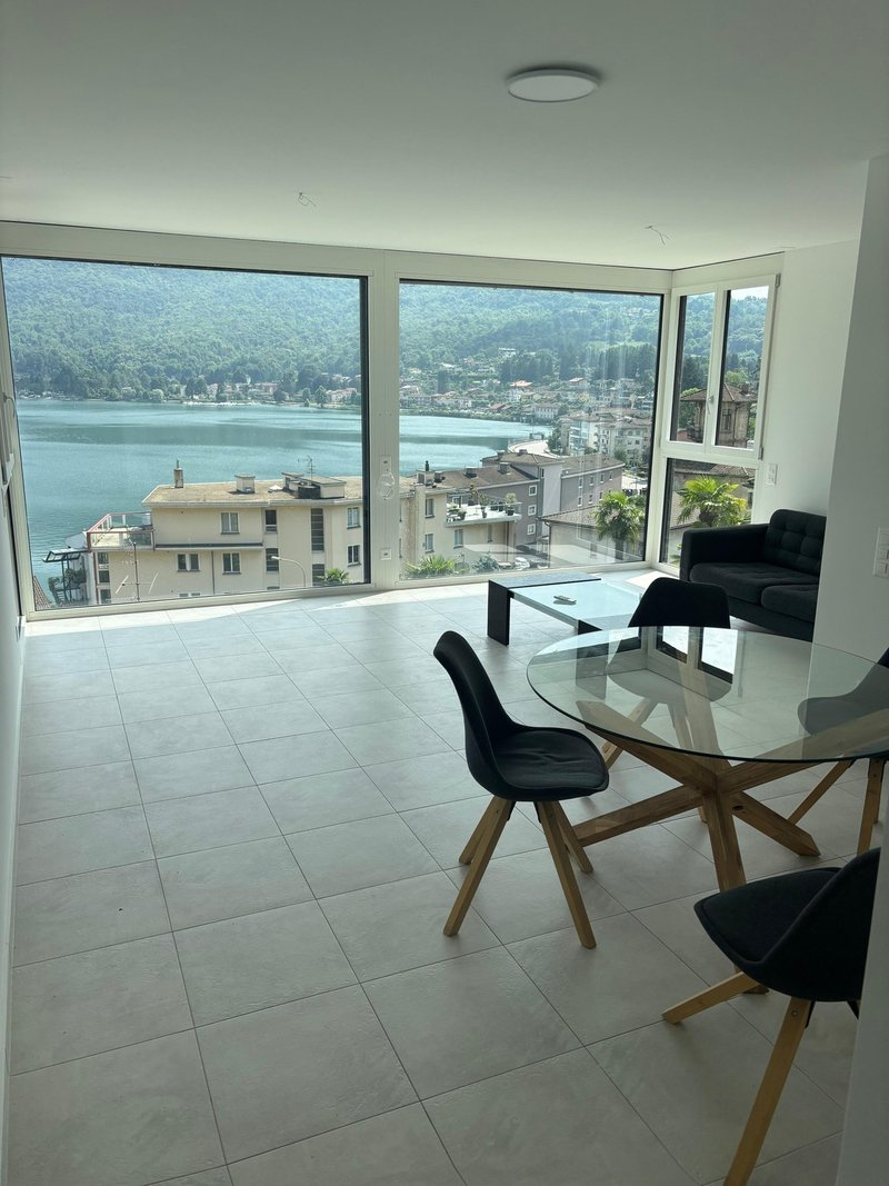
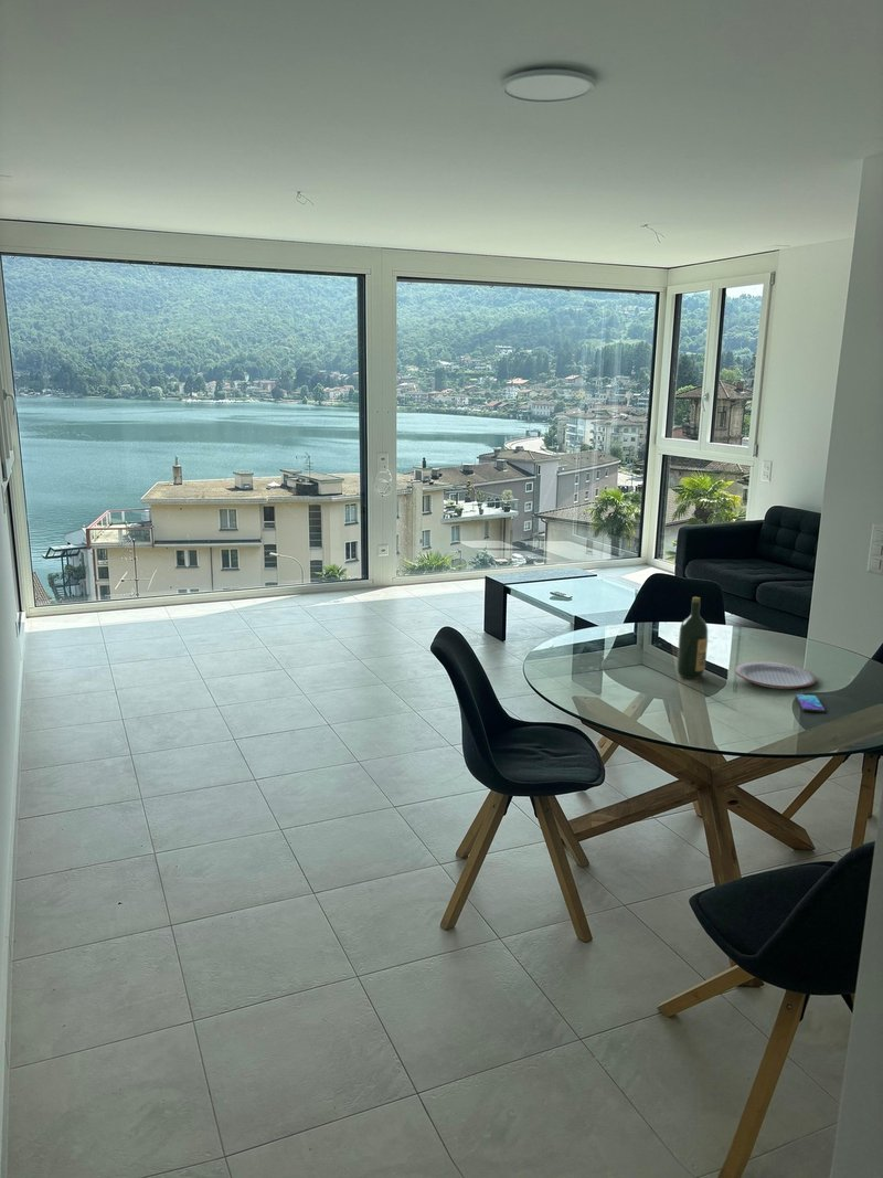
+ plate (774, 676)
+ smartphone (809, 703)
+ wine bottle (693, 637)
